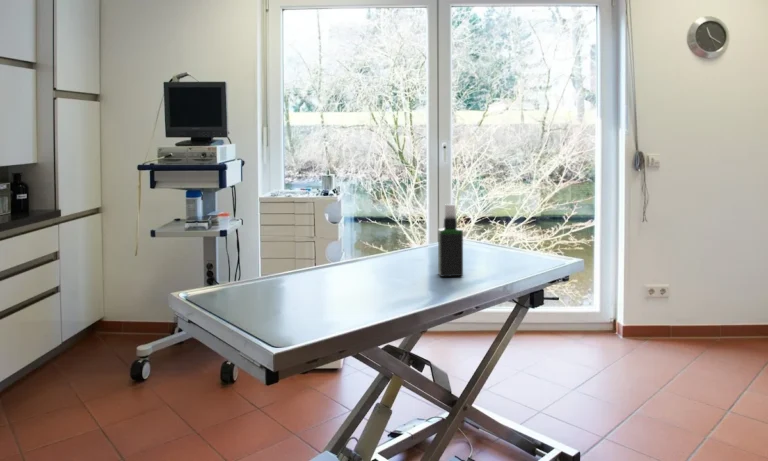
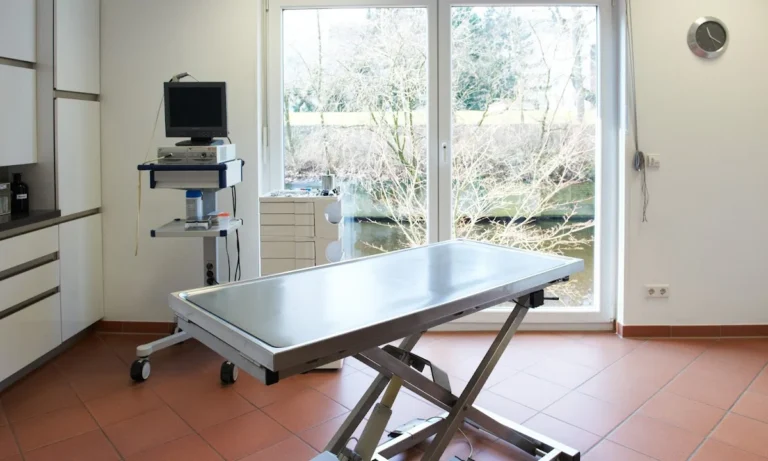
- spray bottle (450, 239)
